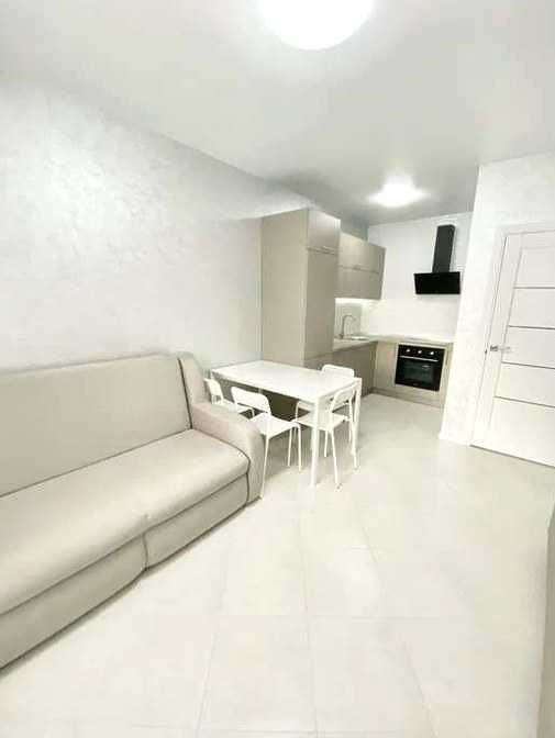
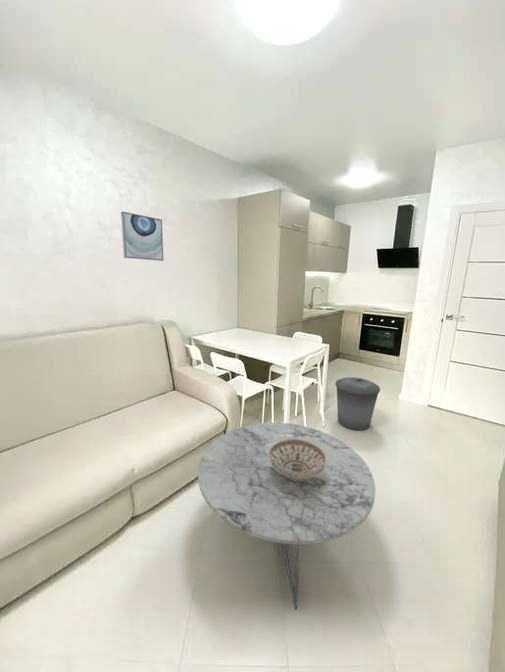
+ coffee table (282, 498)
+ decorative bowl (296, 463)
+ trash can (355, 400)
+ wall art (143, 237)
